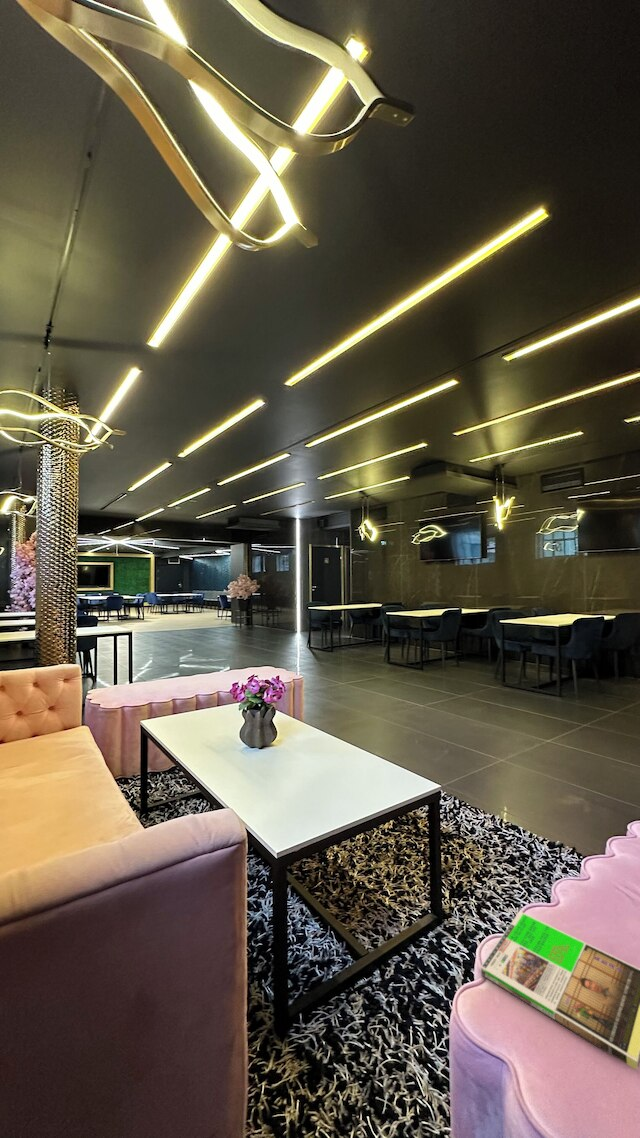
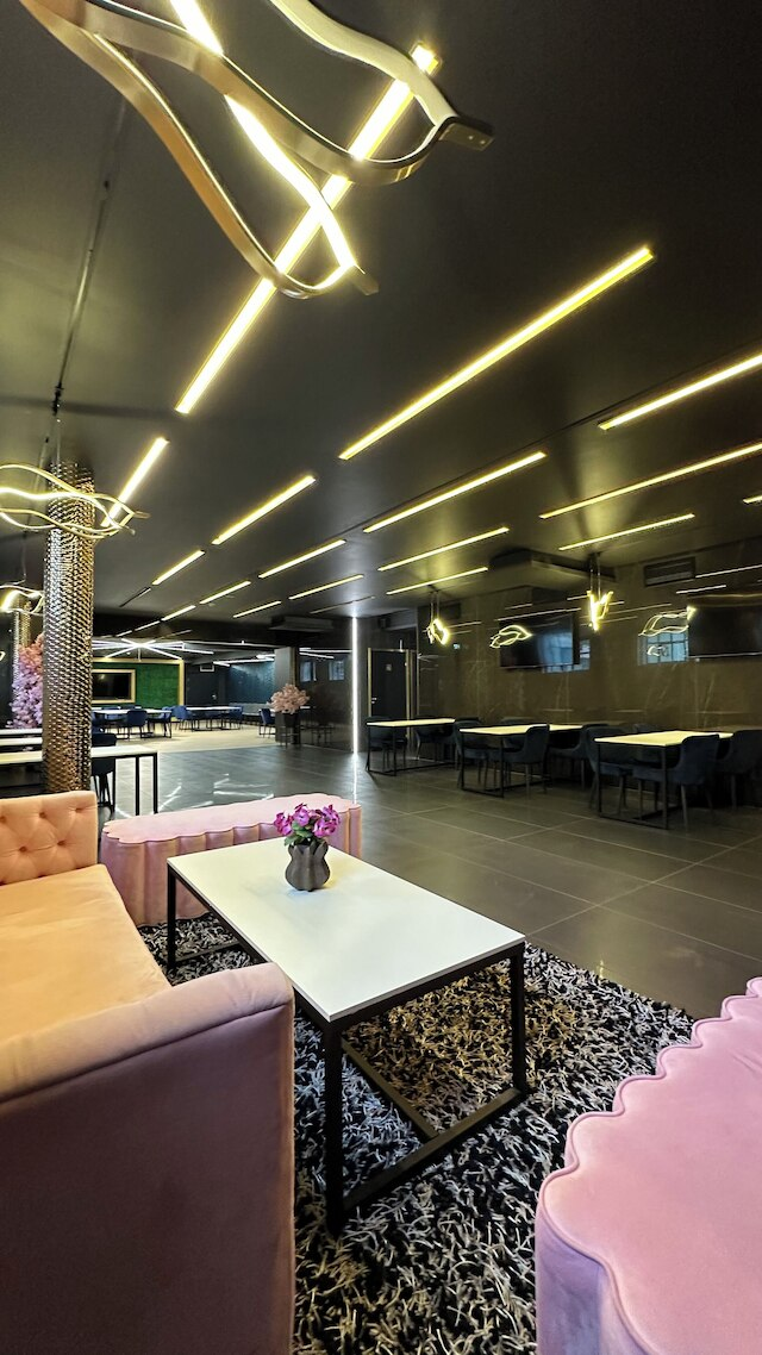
- magazine (567, 975)
